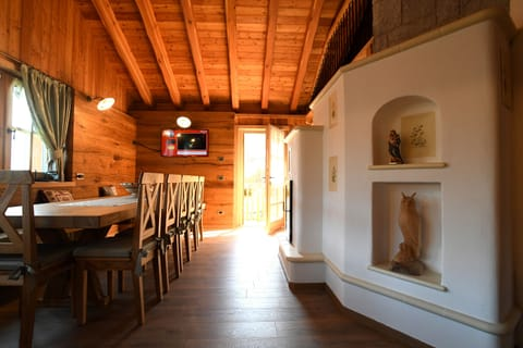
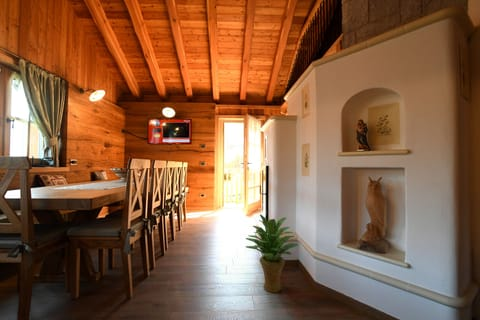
+ potted plant (272, 251)
